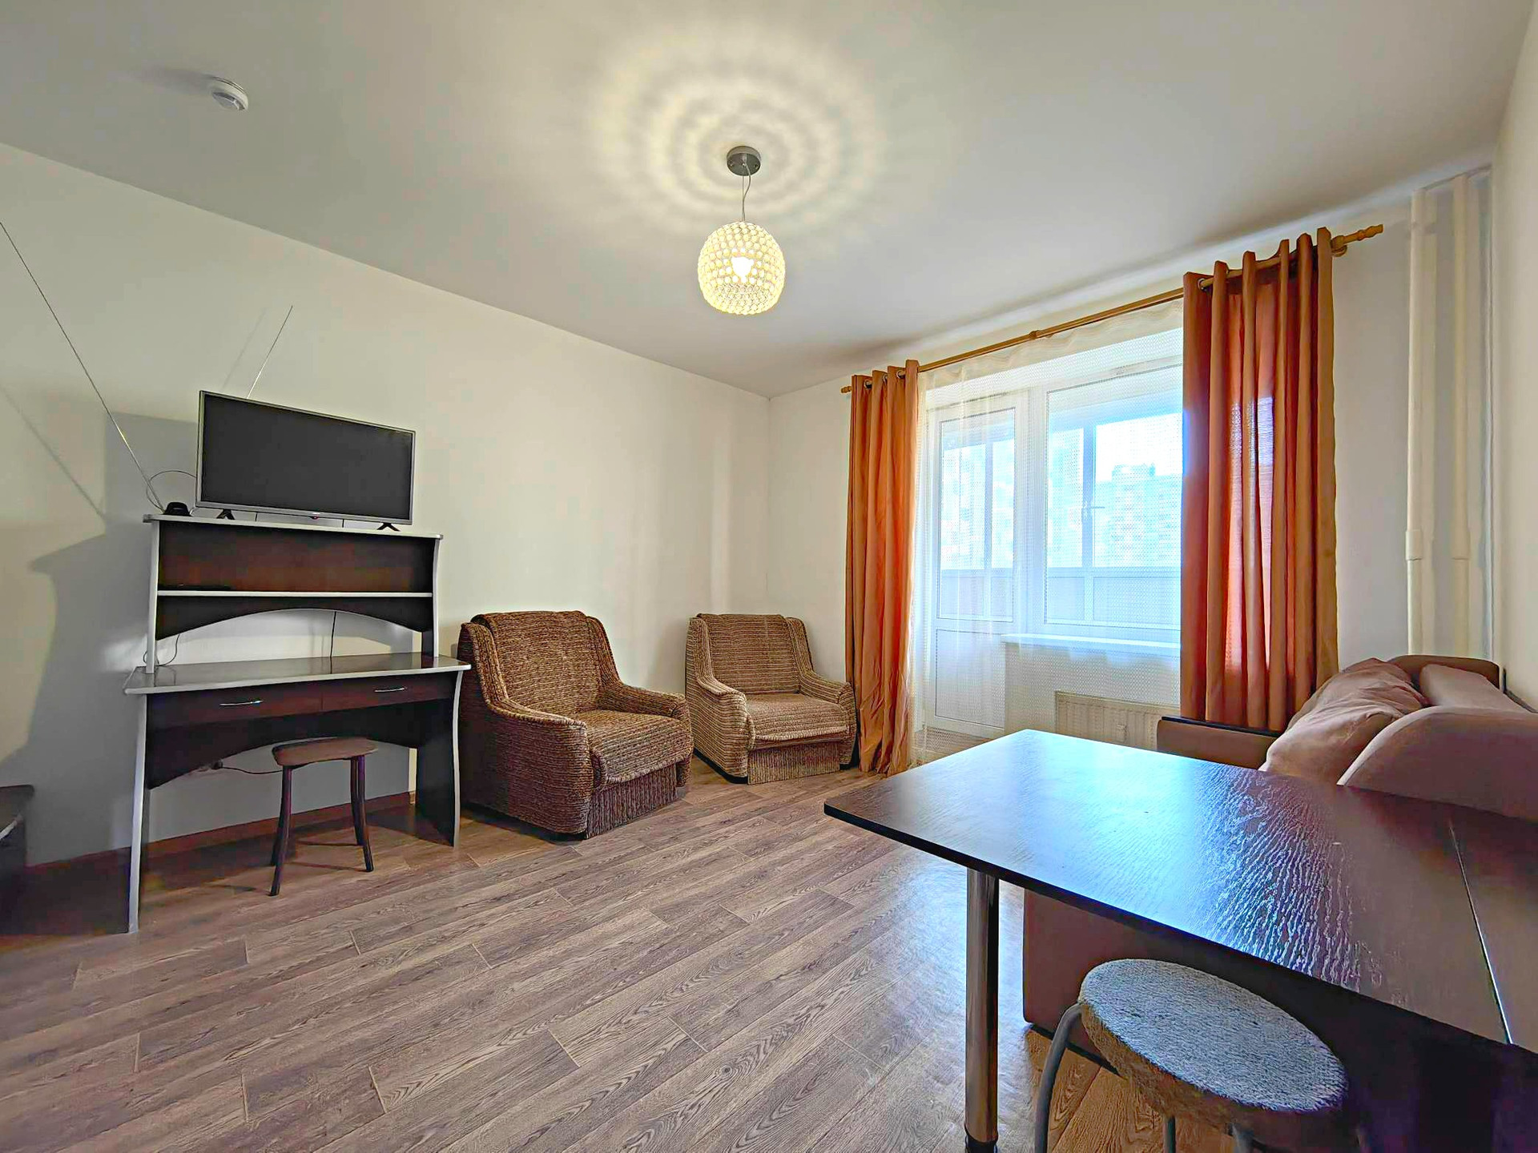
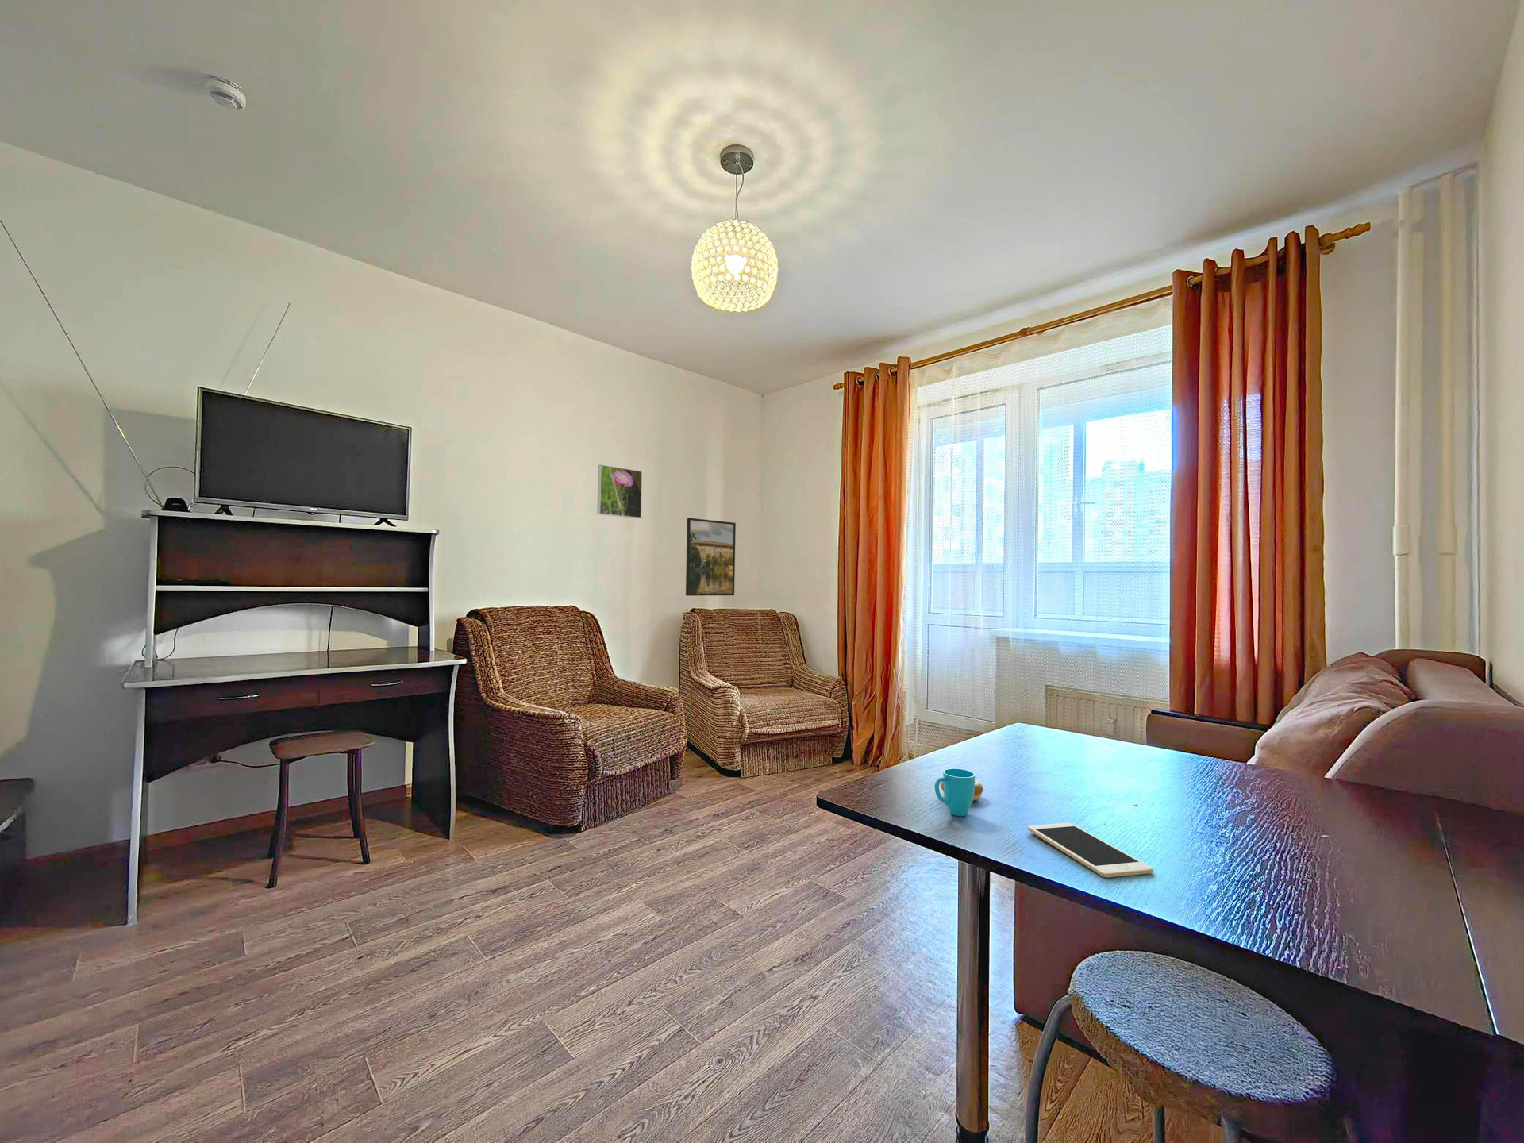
+ cup (955, 784)
+ cell phone (1085, 846)
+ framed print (712, 558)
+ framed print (620, 492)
